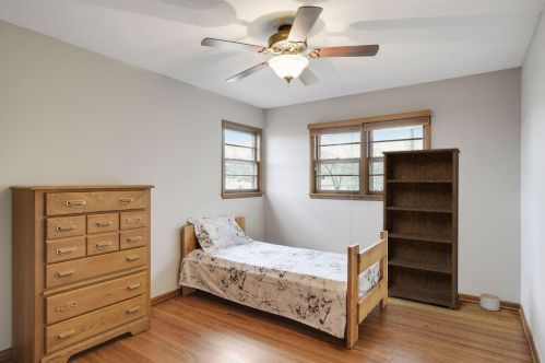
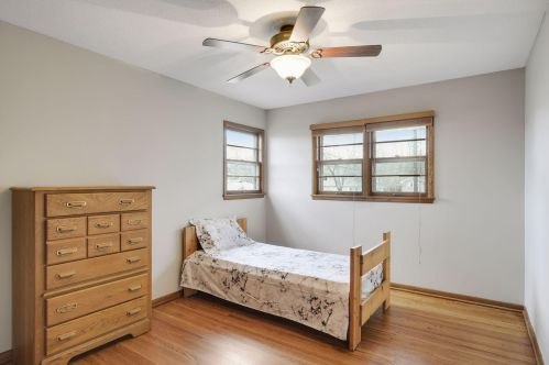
- planter (489, 302)
- bookcase (419, 224)
